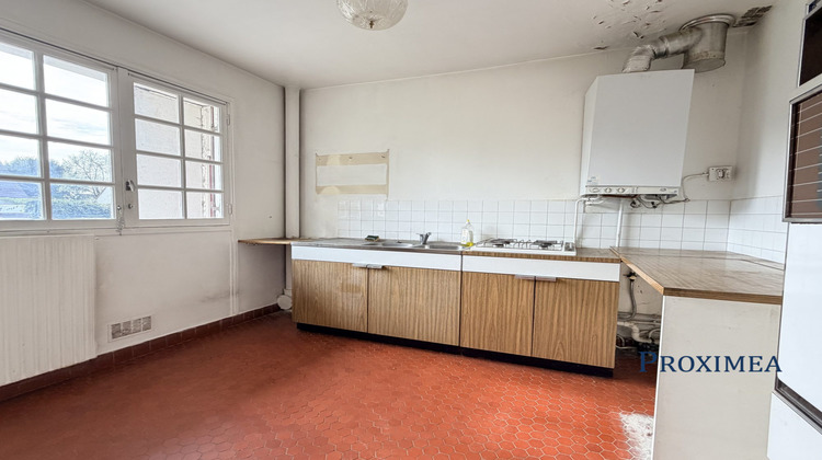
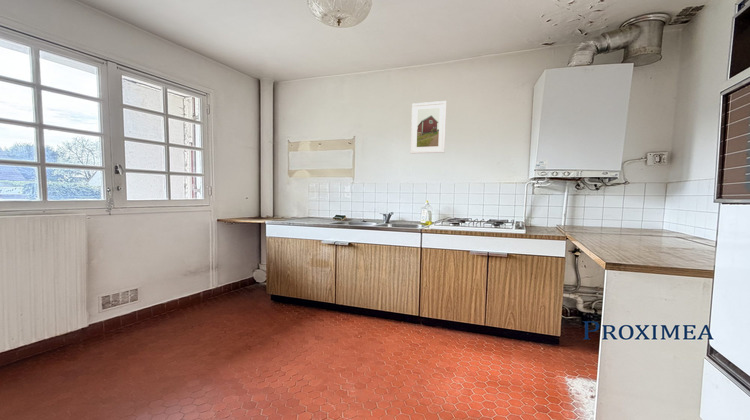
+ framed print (428, 127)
